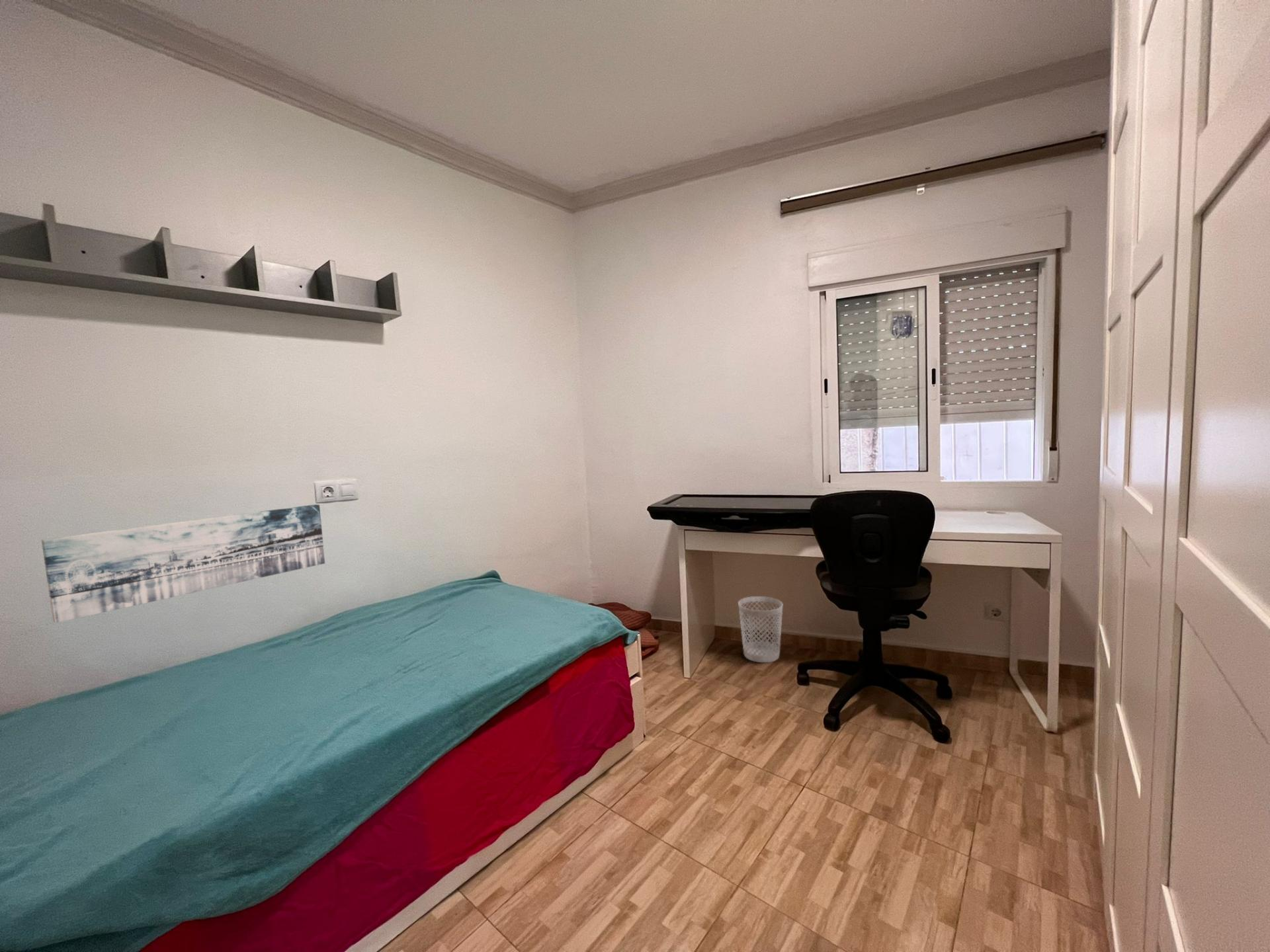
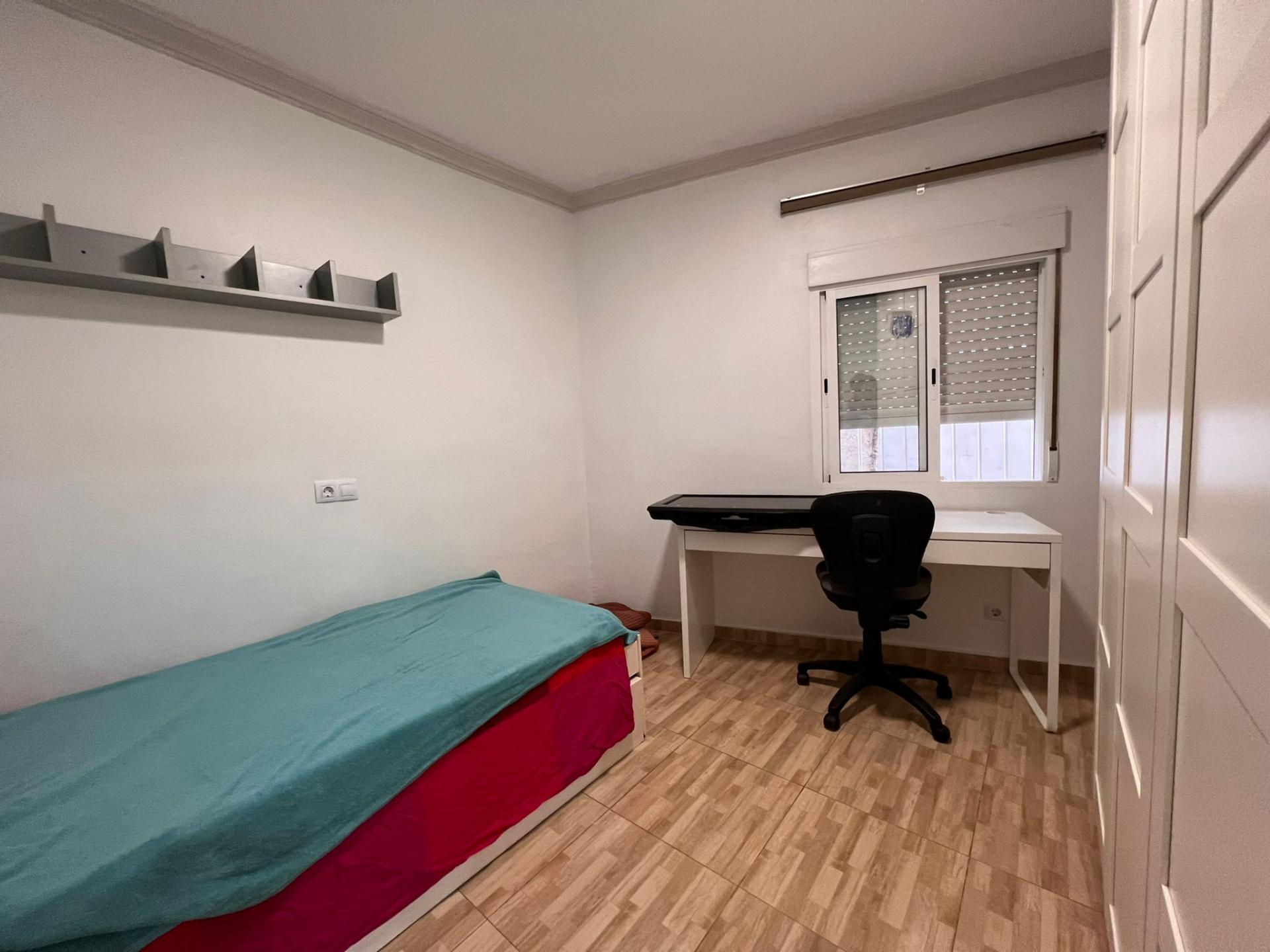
- wastebasket (760, 629)
- wall art (207, 553)
